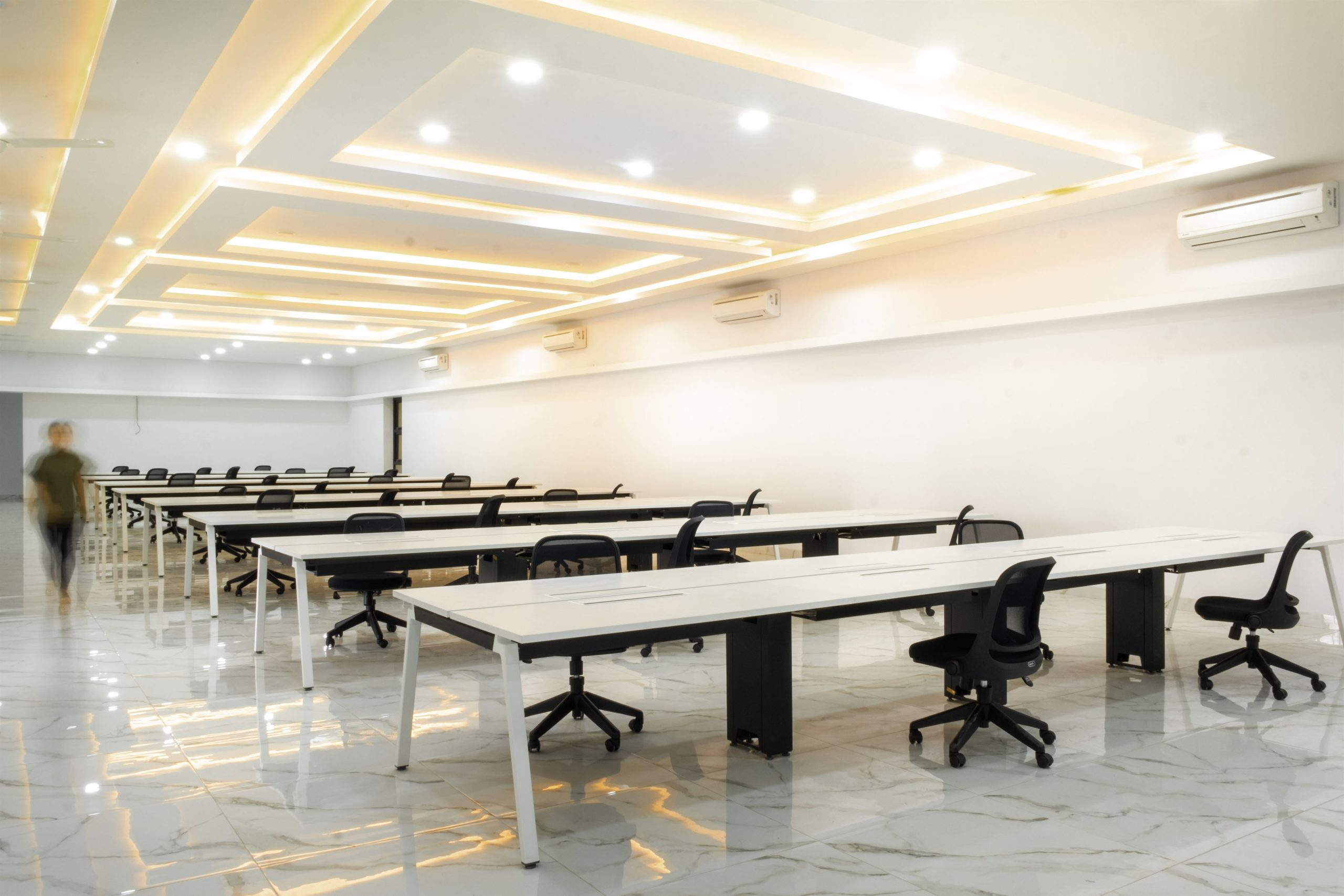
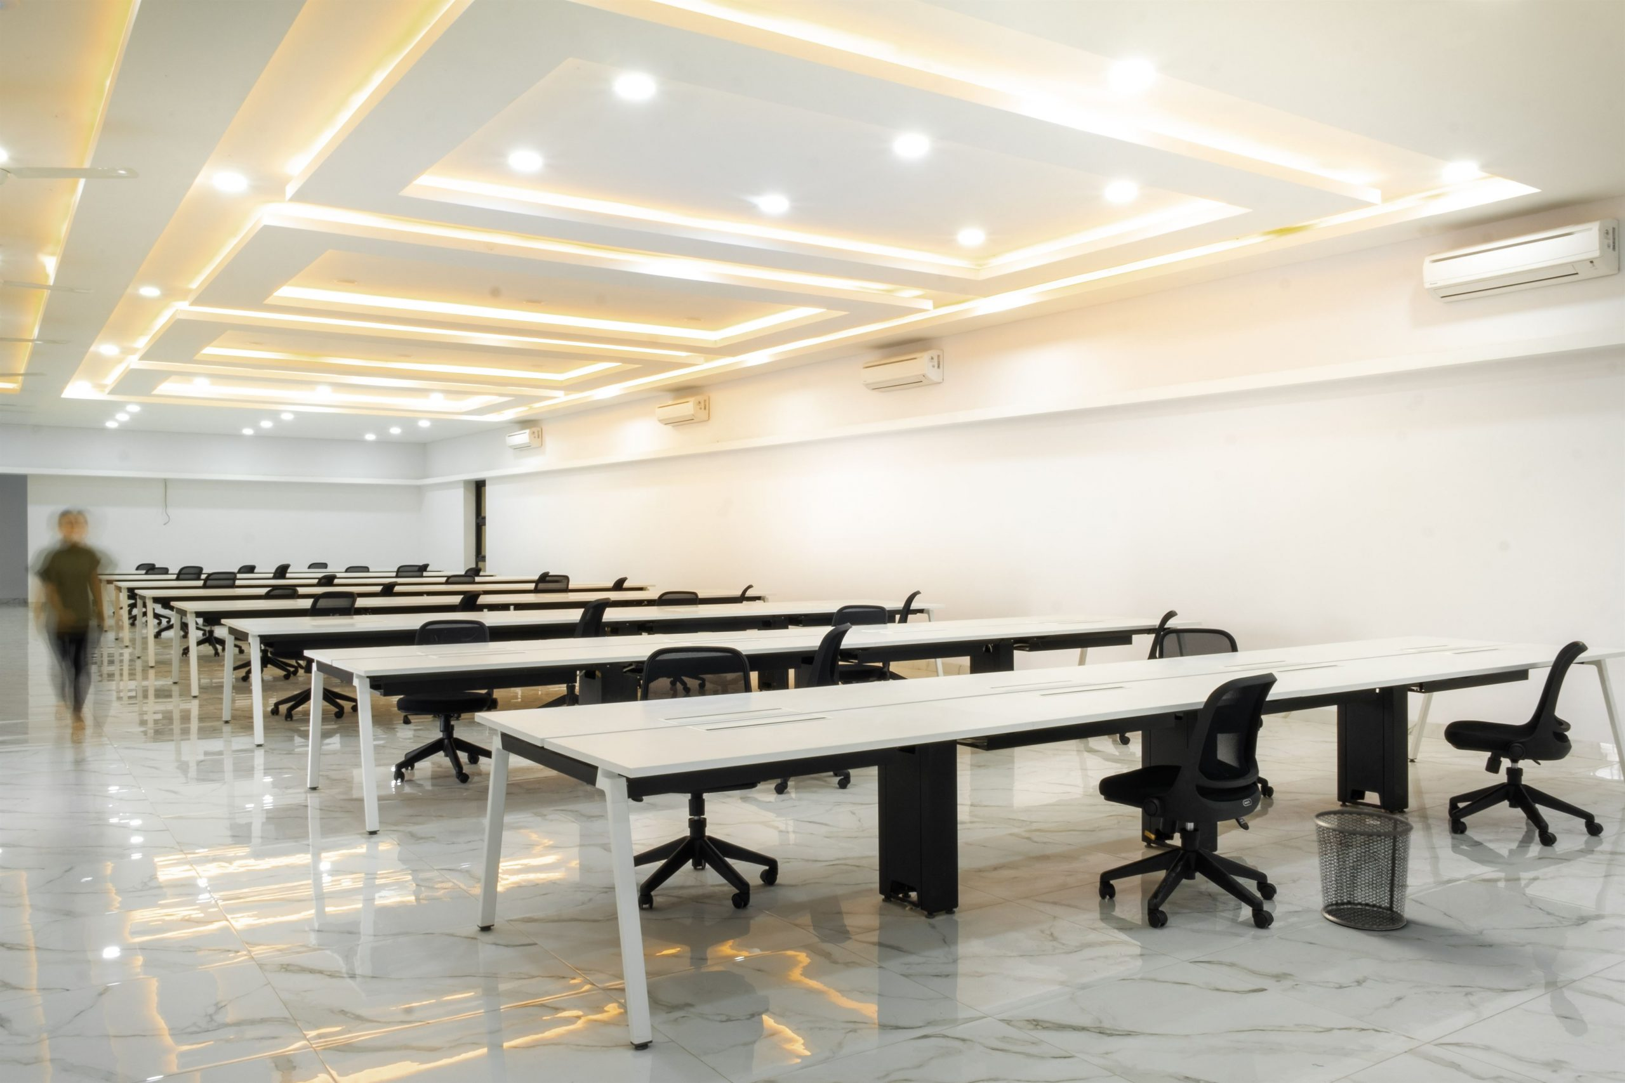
+ waste bin (1363, 868)
